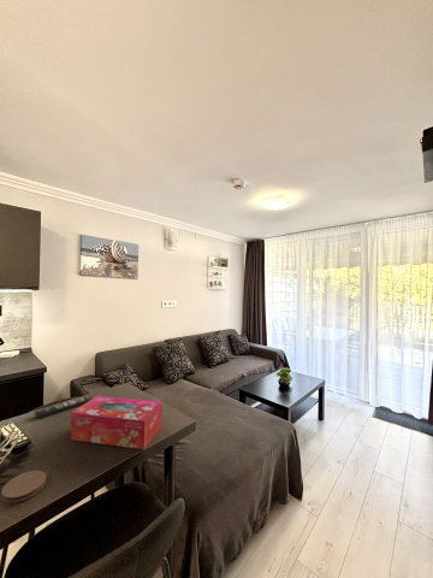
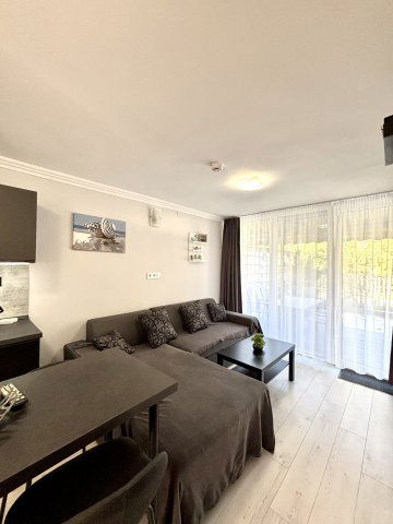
- remote control (65, 406)
- tissue box (118, 419)
- coaster (24, 485)
